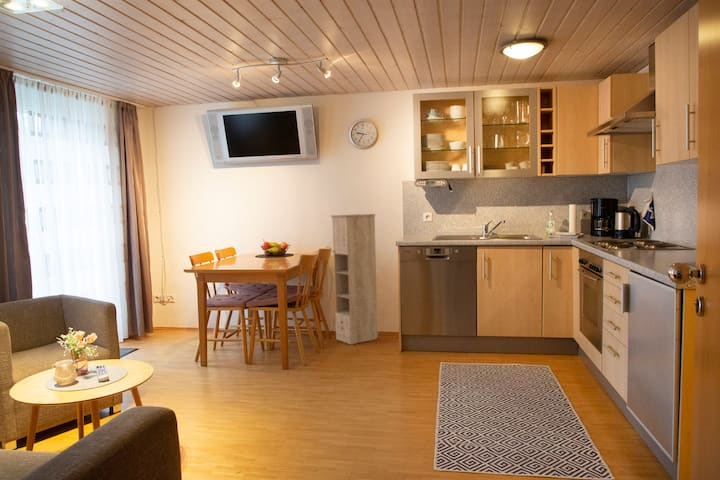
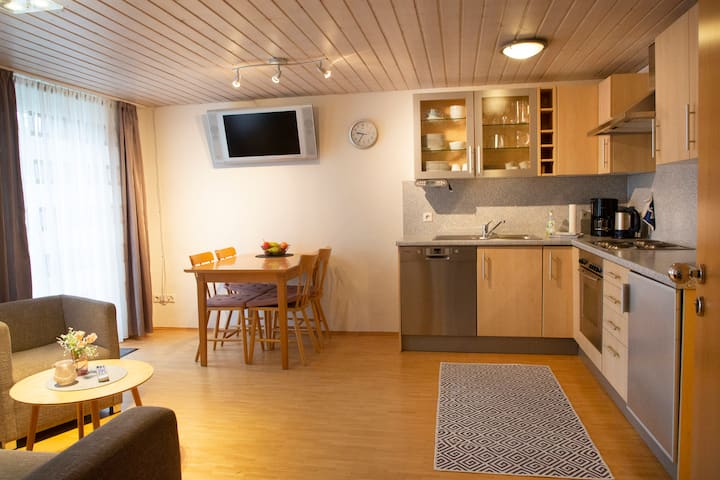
- storage cabinet (354, 277)
